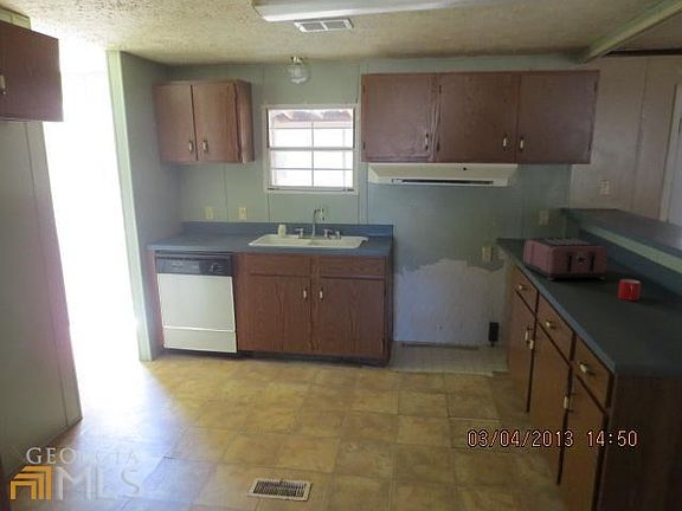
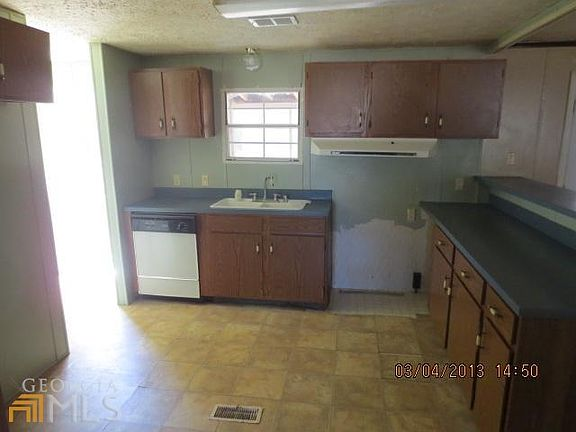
- mug (630, 290)
- toaster (564, 257)
